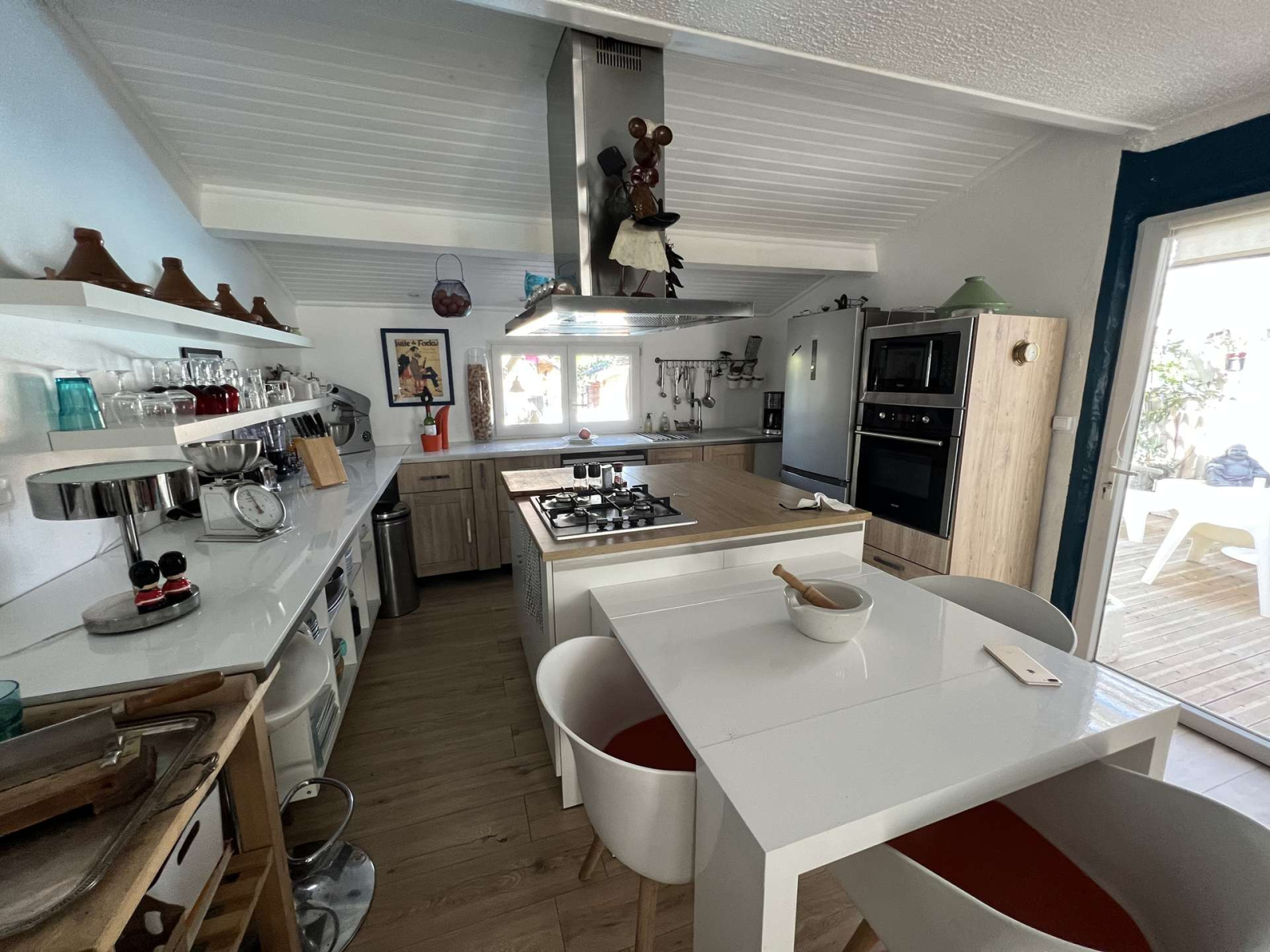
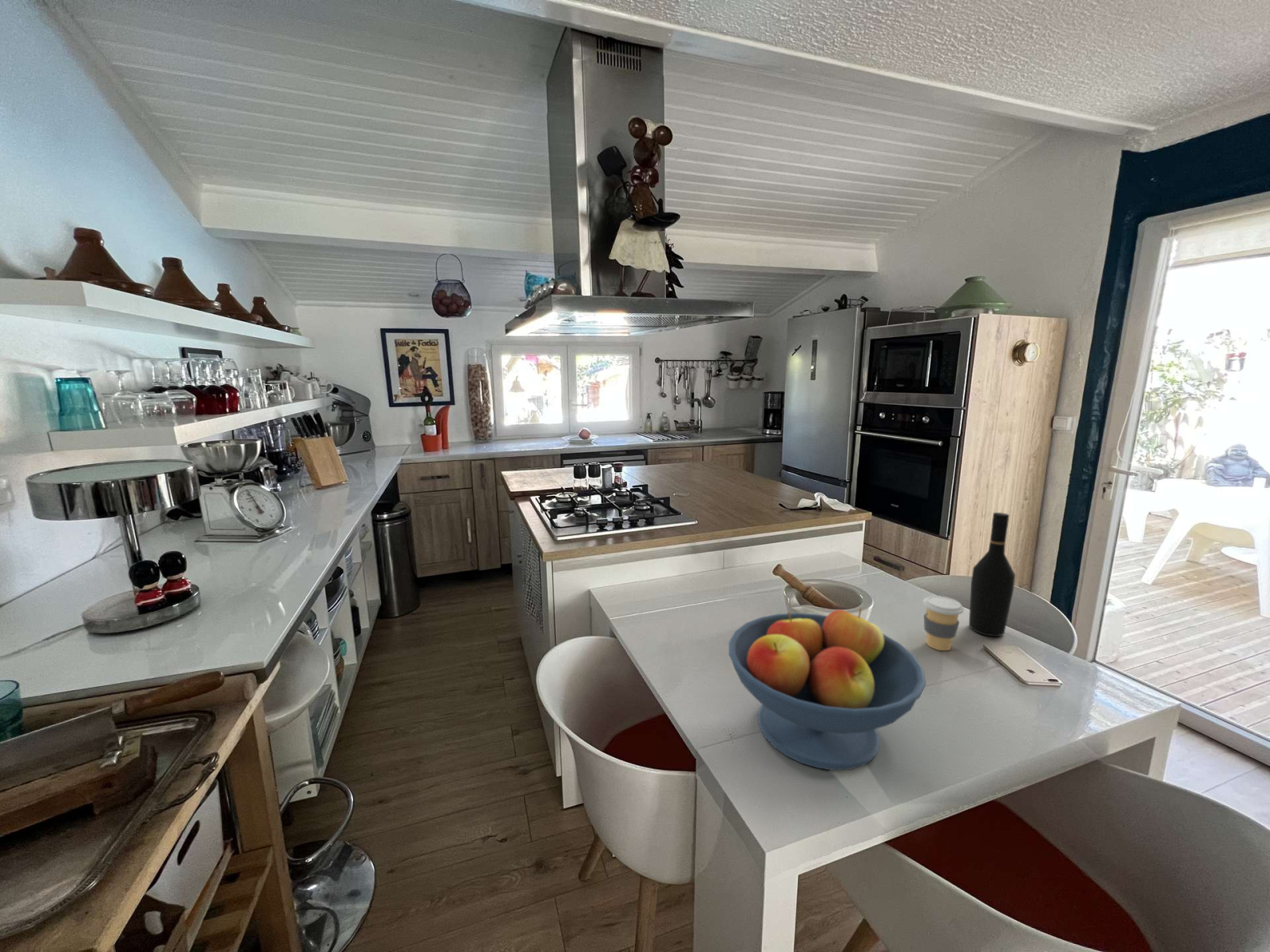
+ fruit bowl (819, 678)
+ wine bottle (993, 573)
+ coffee cup (941, 624)
